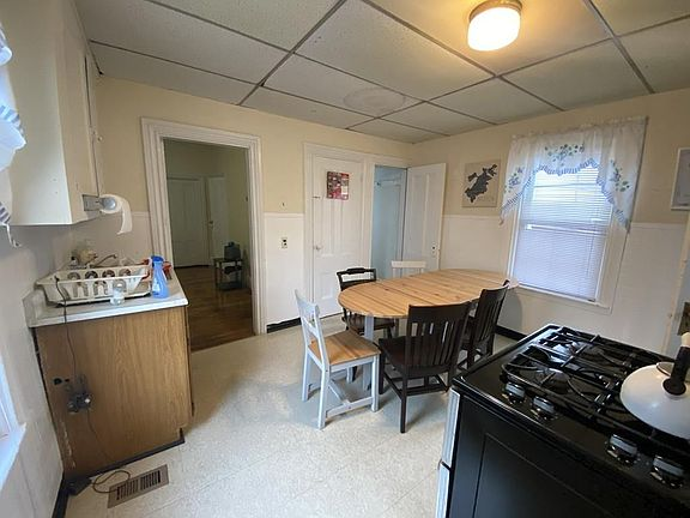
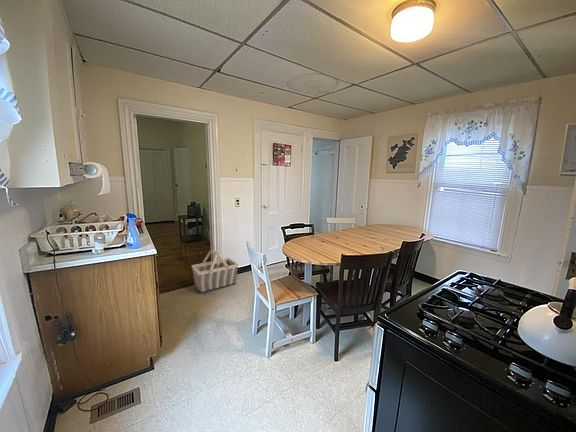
+ basket (215, 268)
